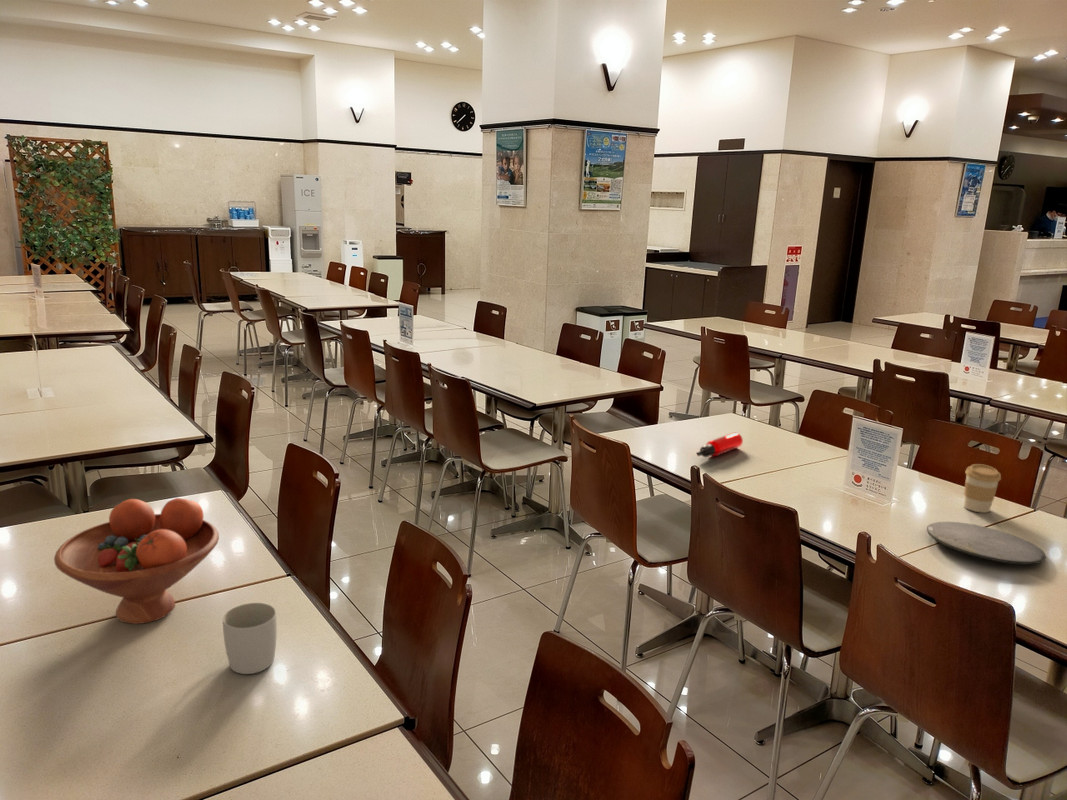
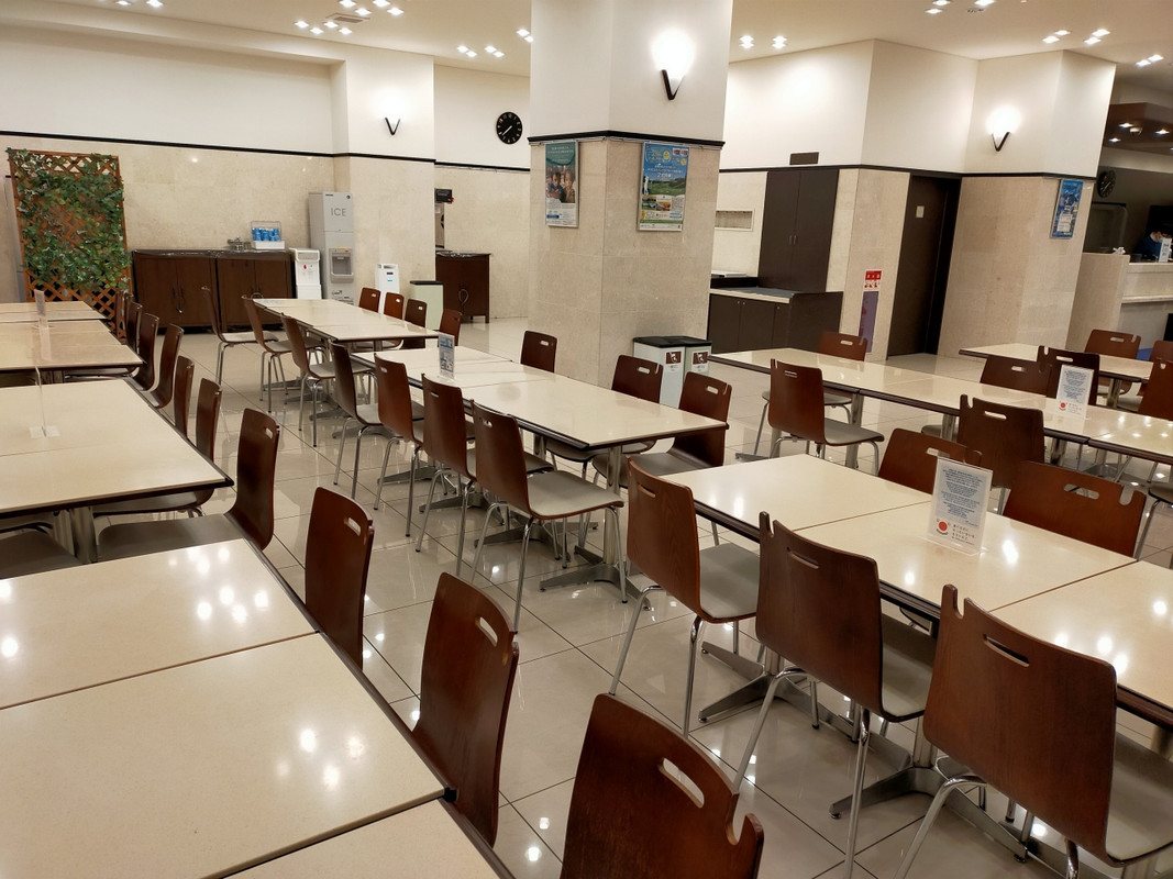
- water bottle (718, 445)
- plate (984, 542)
- coffee cup (980, 488)
- fruit bowl (141, 563)
- mug (248, 634)
